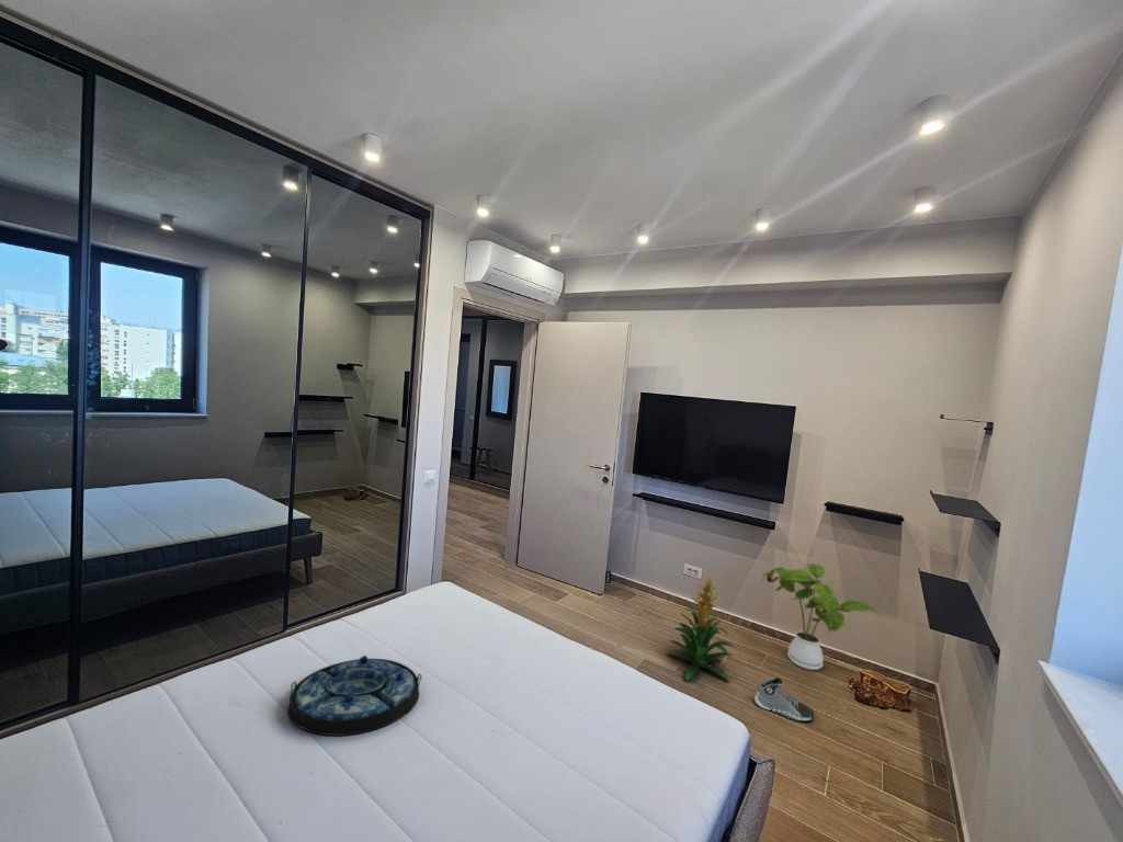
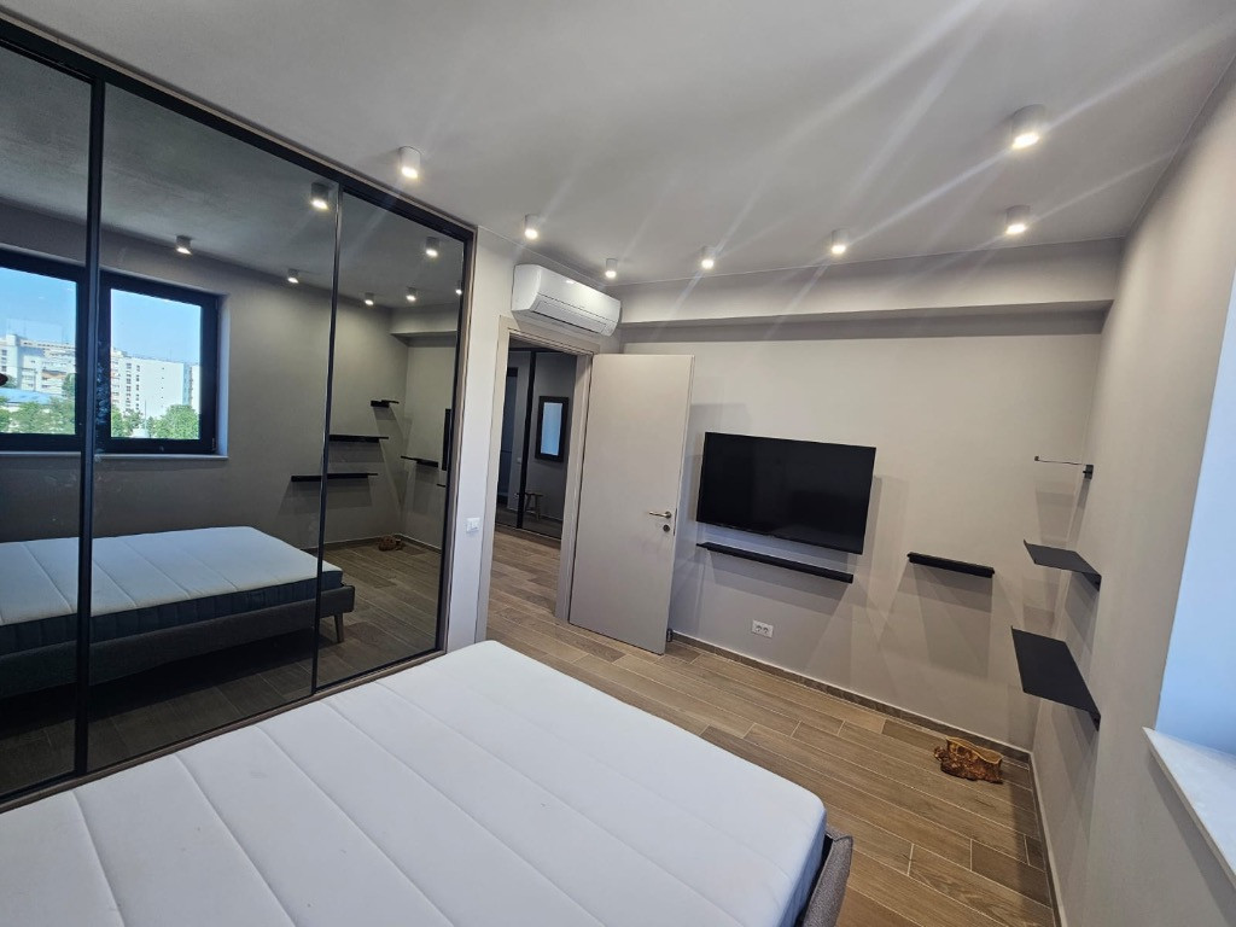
- indoor plant (703, 619)
- sneaker (785, 696)
- house plant (814, 618)
- serving tray (358, 685)
